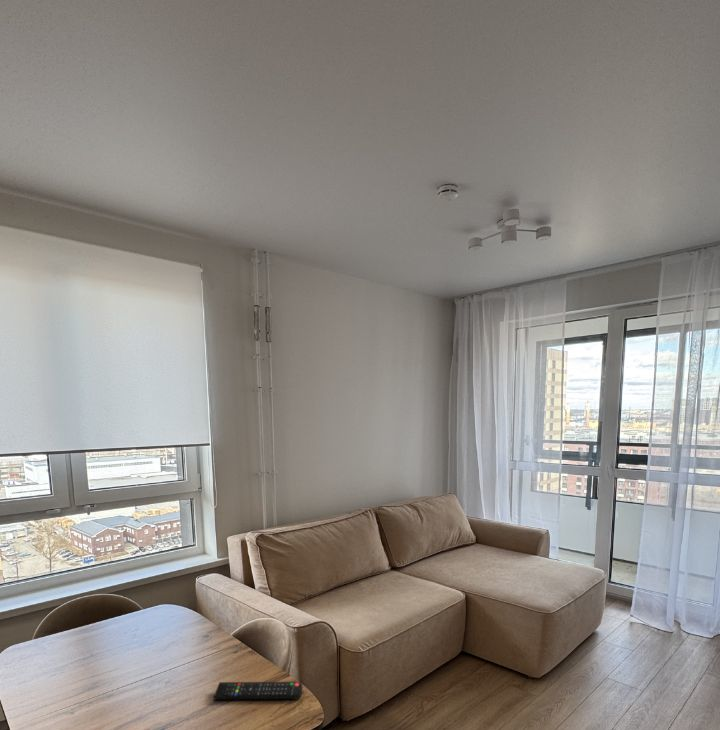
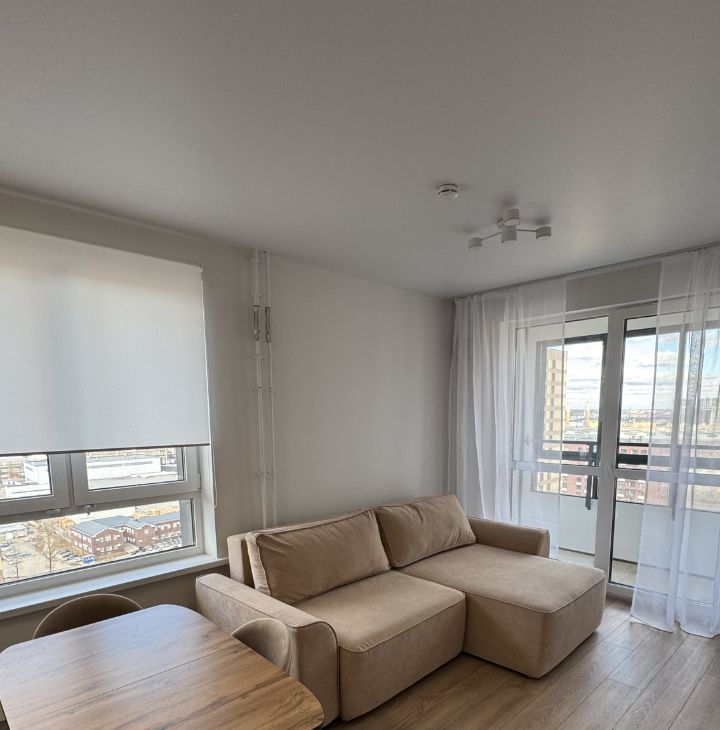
- remote control (259, 691)
